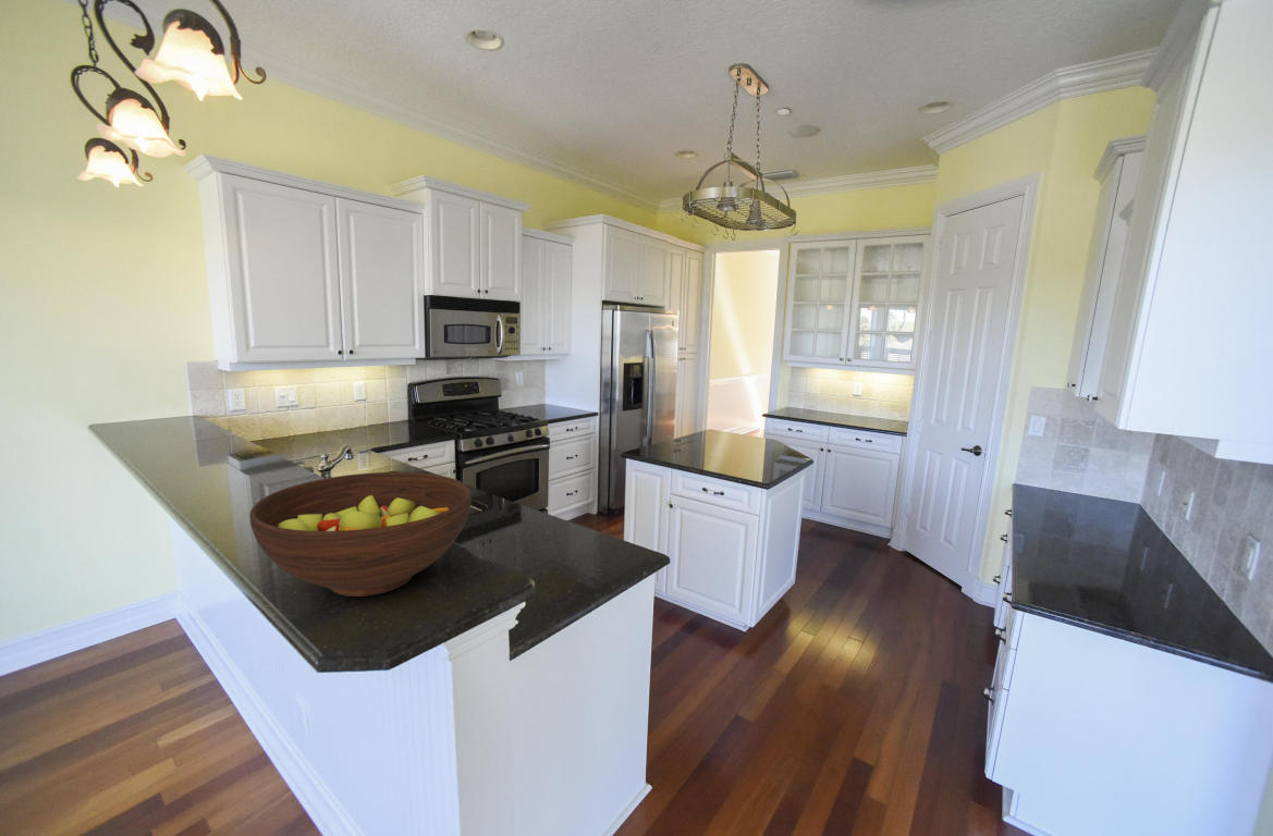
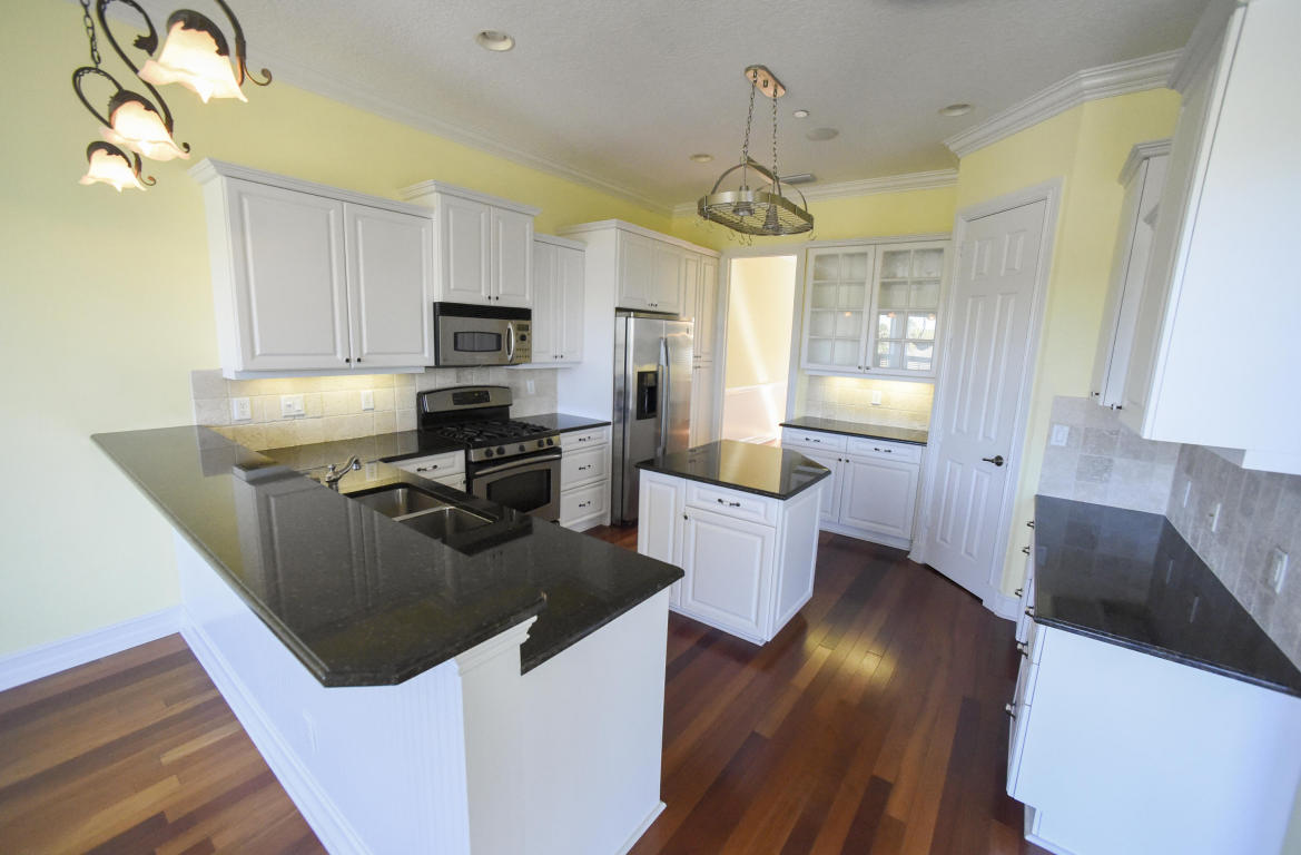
- fruit bowl (371, 539)
